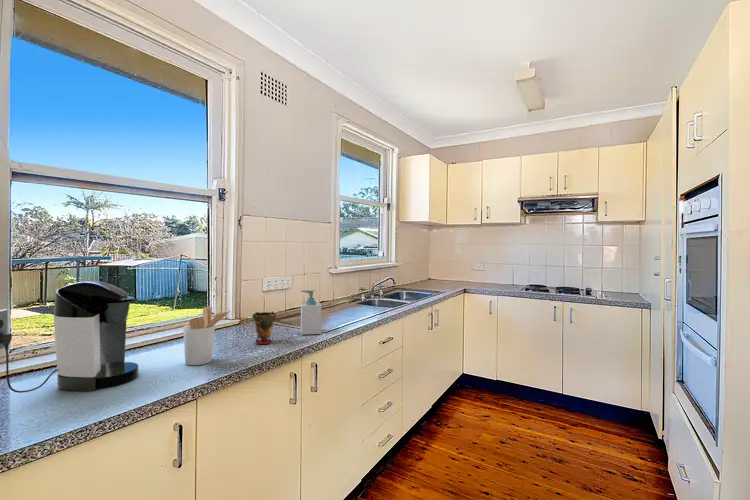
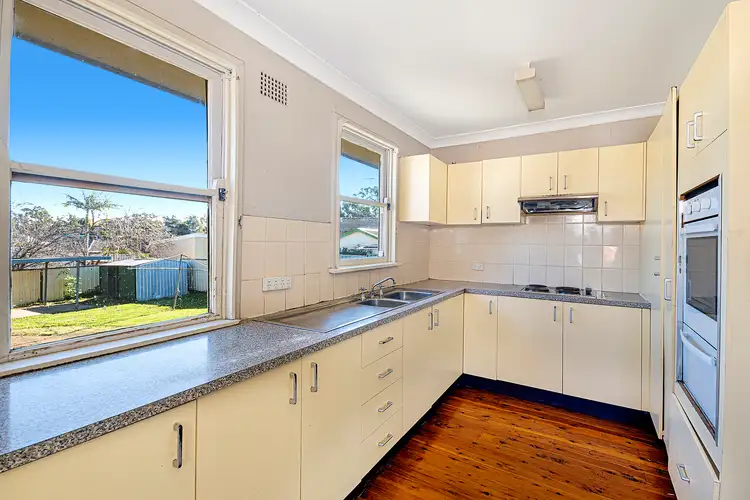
- utensil holder (206, 335)
- soap bottle (310, 311)
- coffee maker (83, 335)
- cup (263, 327)
